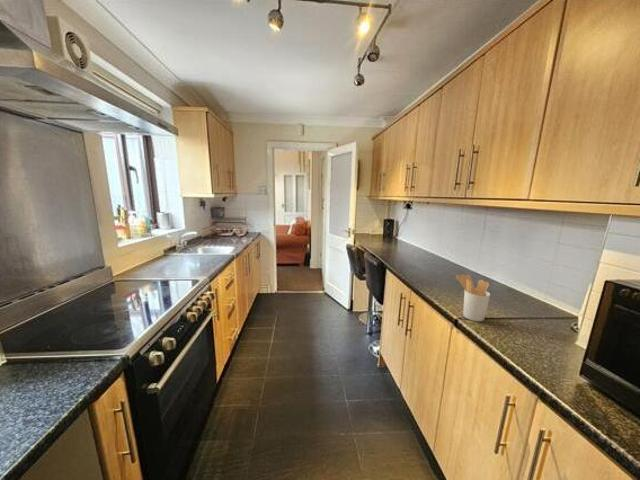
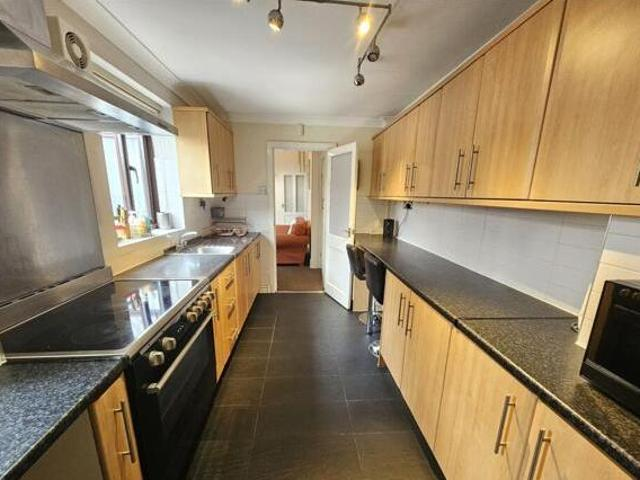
- utensil holder (471, 296)
